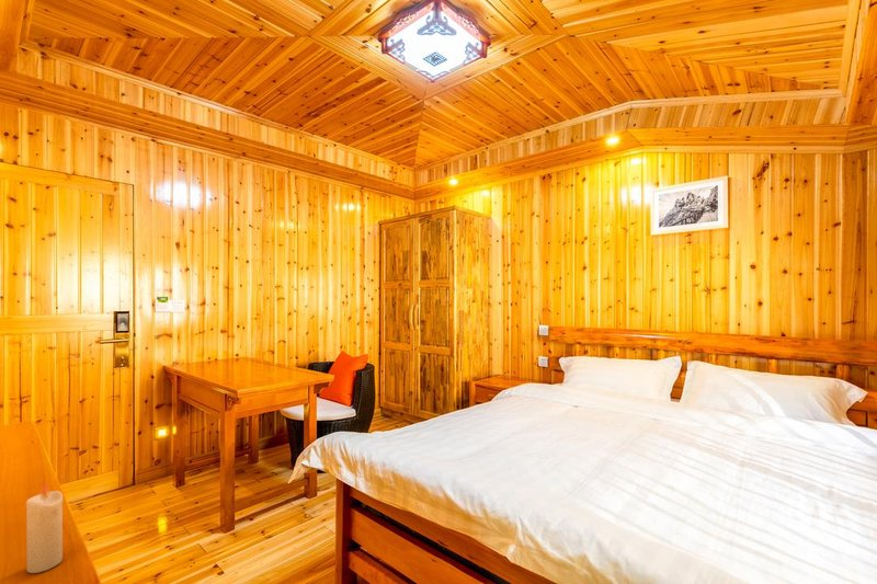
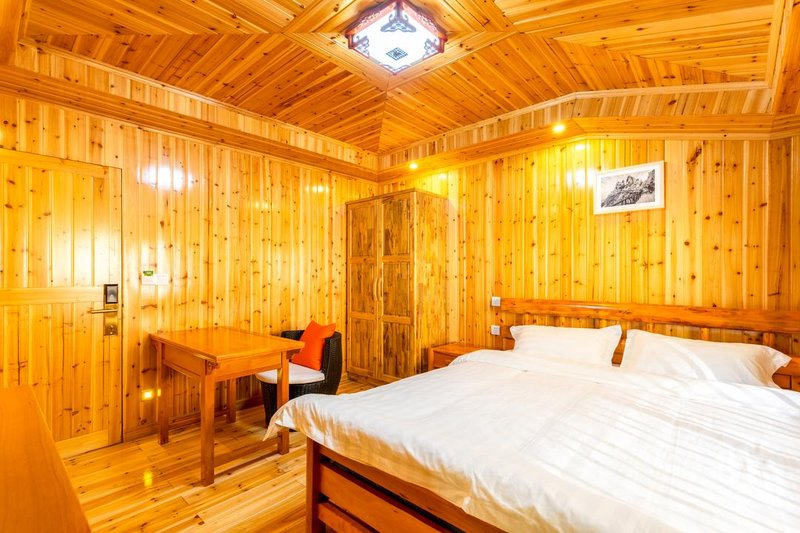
- candle (45, 523)
